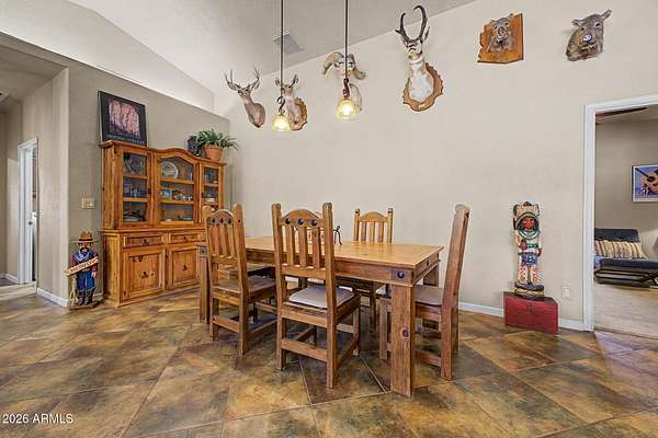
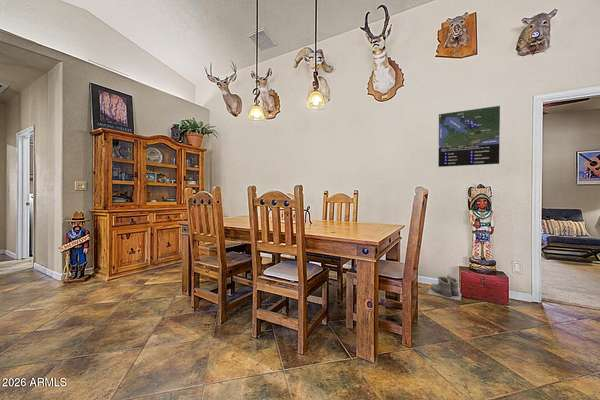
+ map (467, 137)
+ boots (445, 283)
